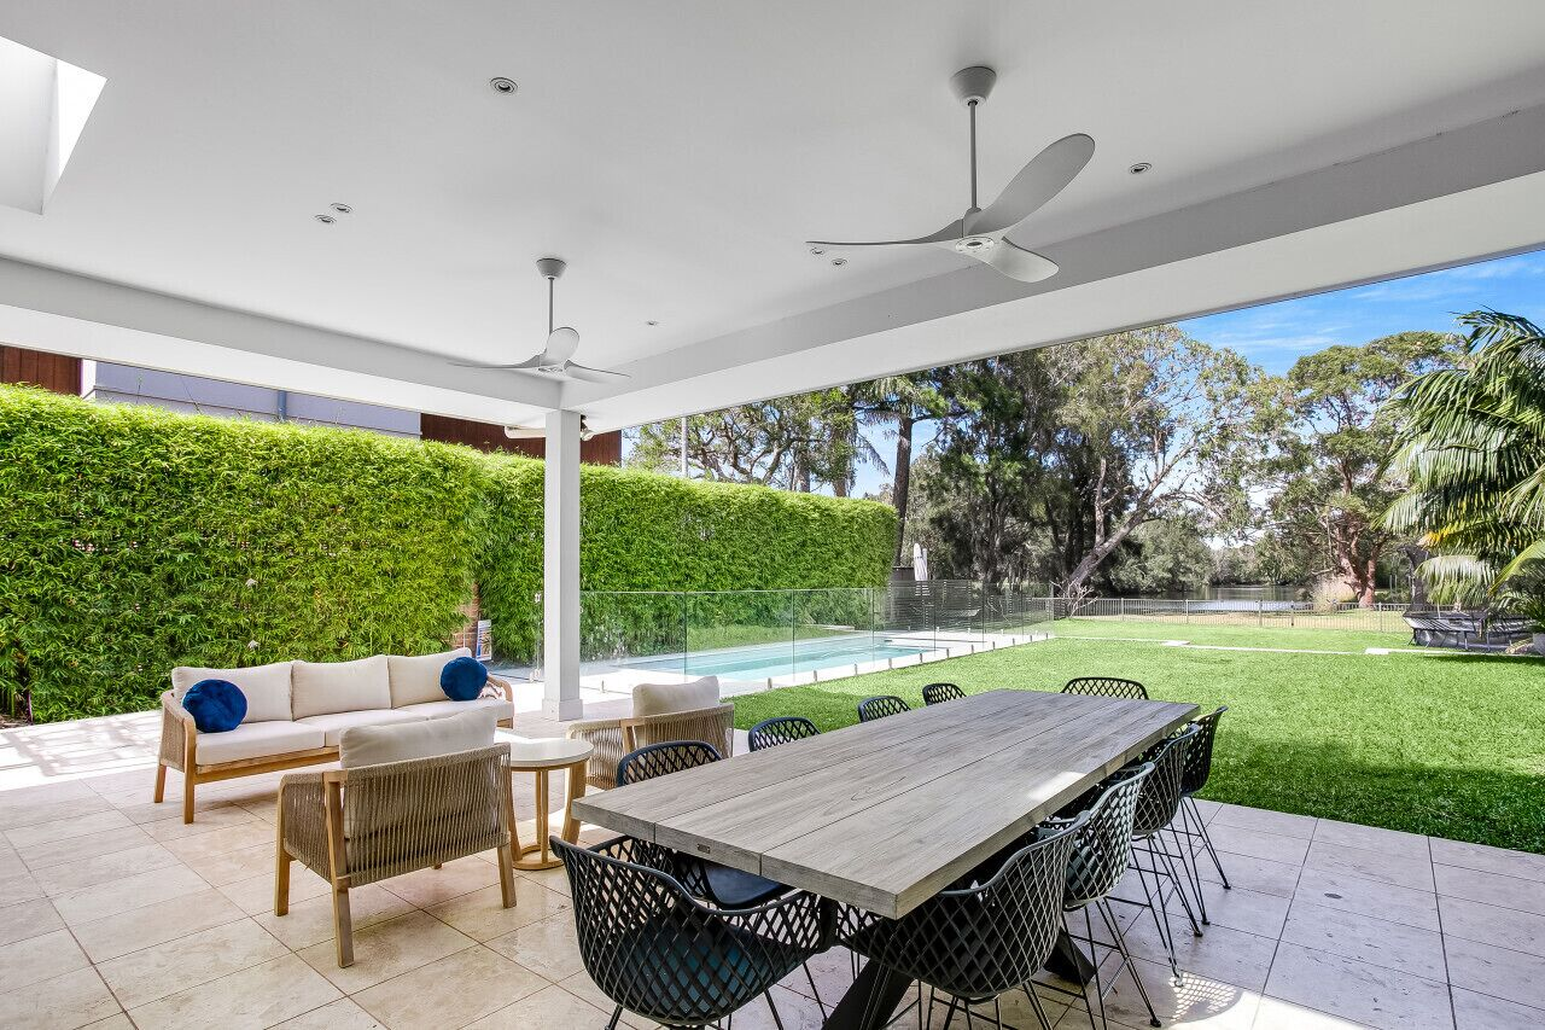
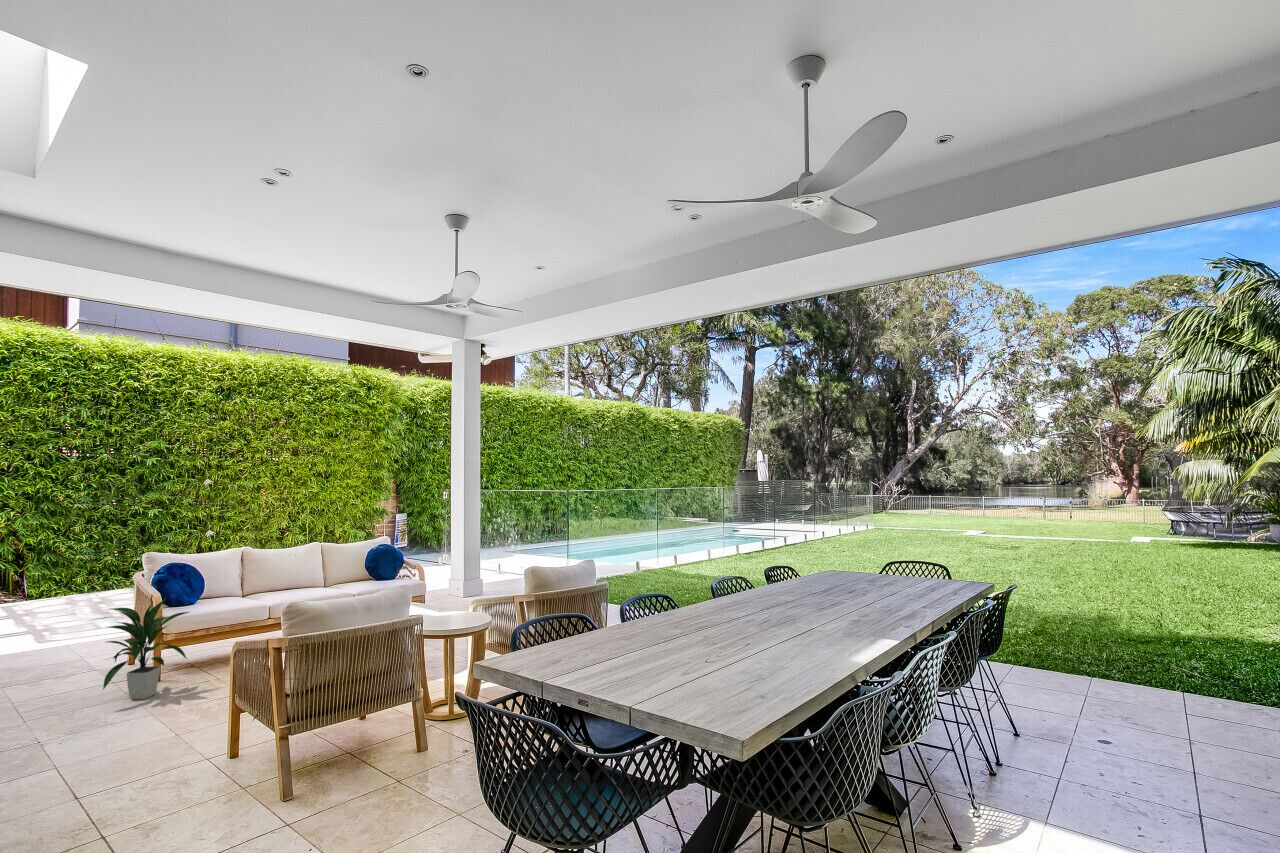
+ indoor plant (139, 647)
